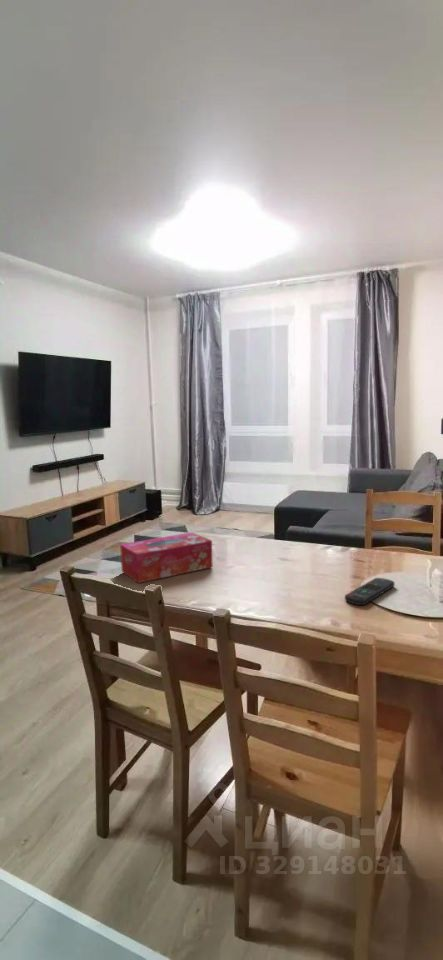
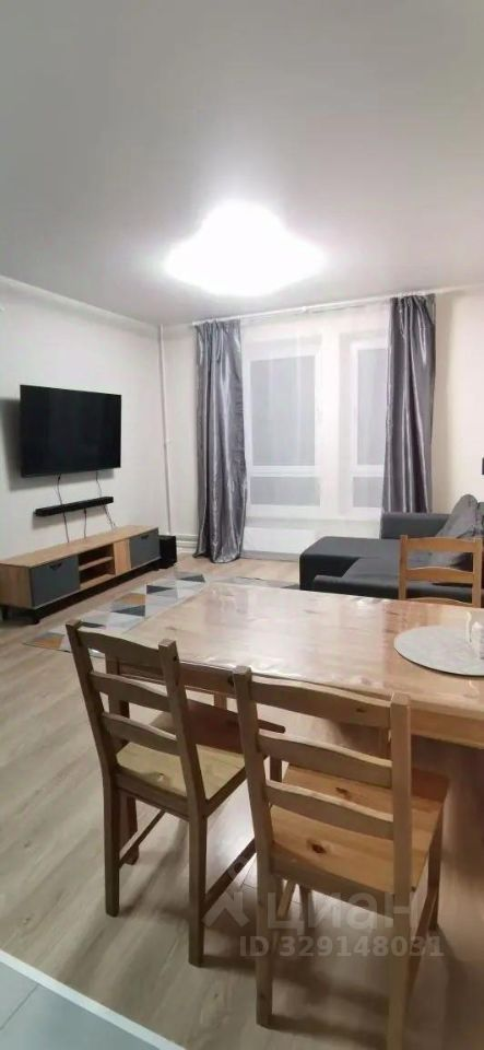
- tissue box (166, 555)
- remote control (370, 590)
